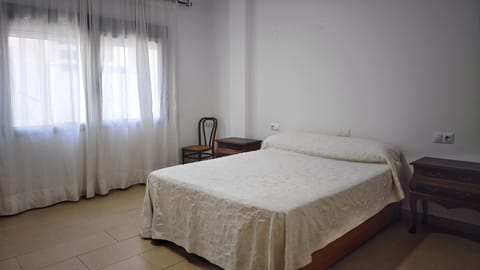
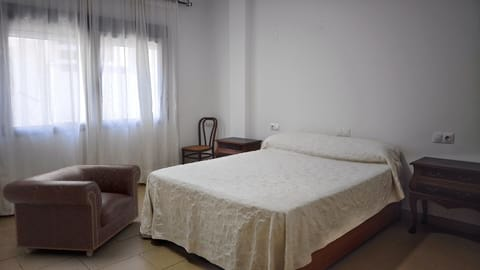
+ armchair (80, 204)
